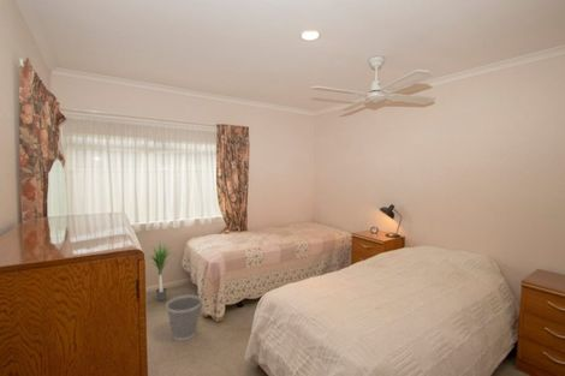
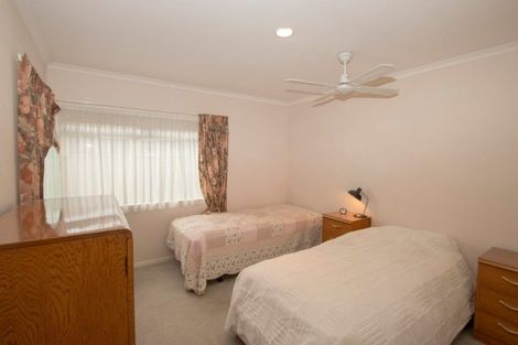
- potted plant (160, 268)
- wastebasket (184, 318)
